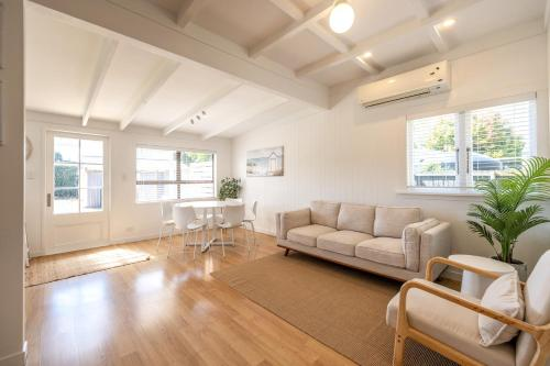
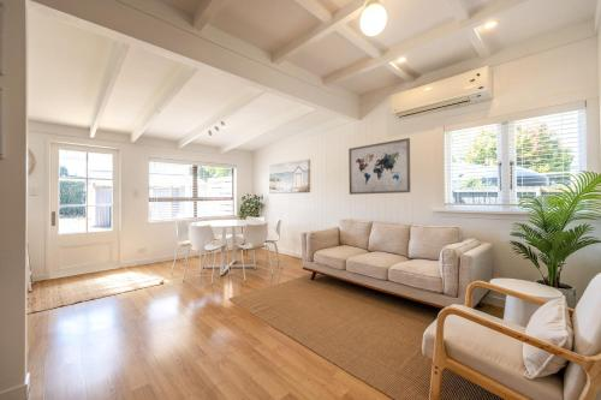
+ wall art (376, 168)
